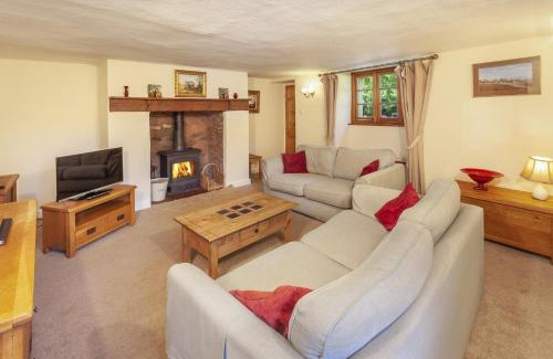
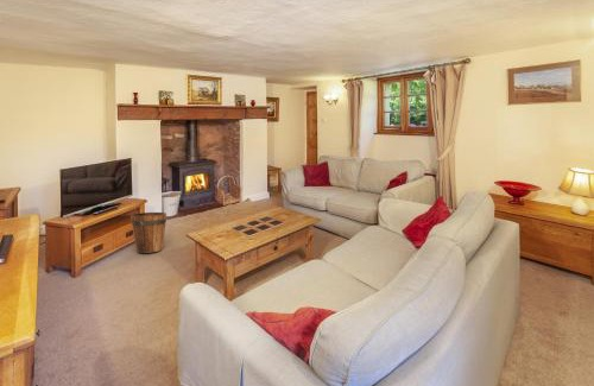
+ bucket (148, 232)
